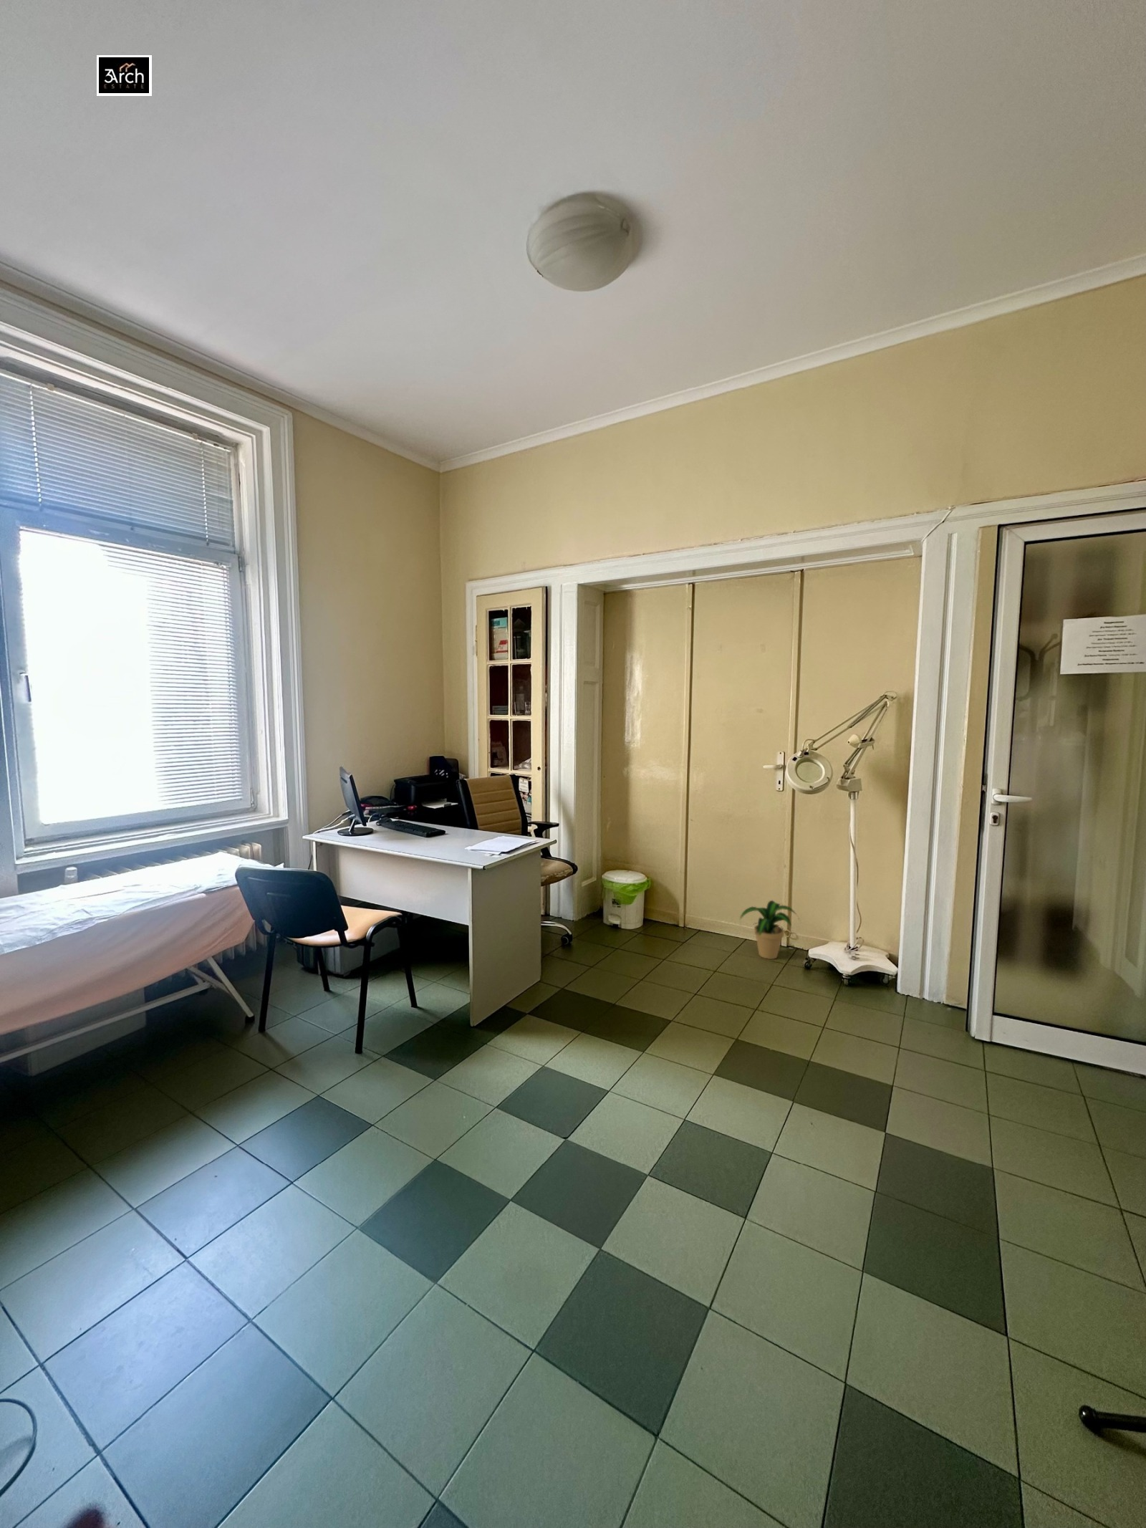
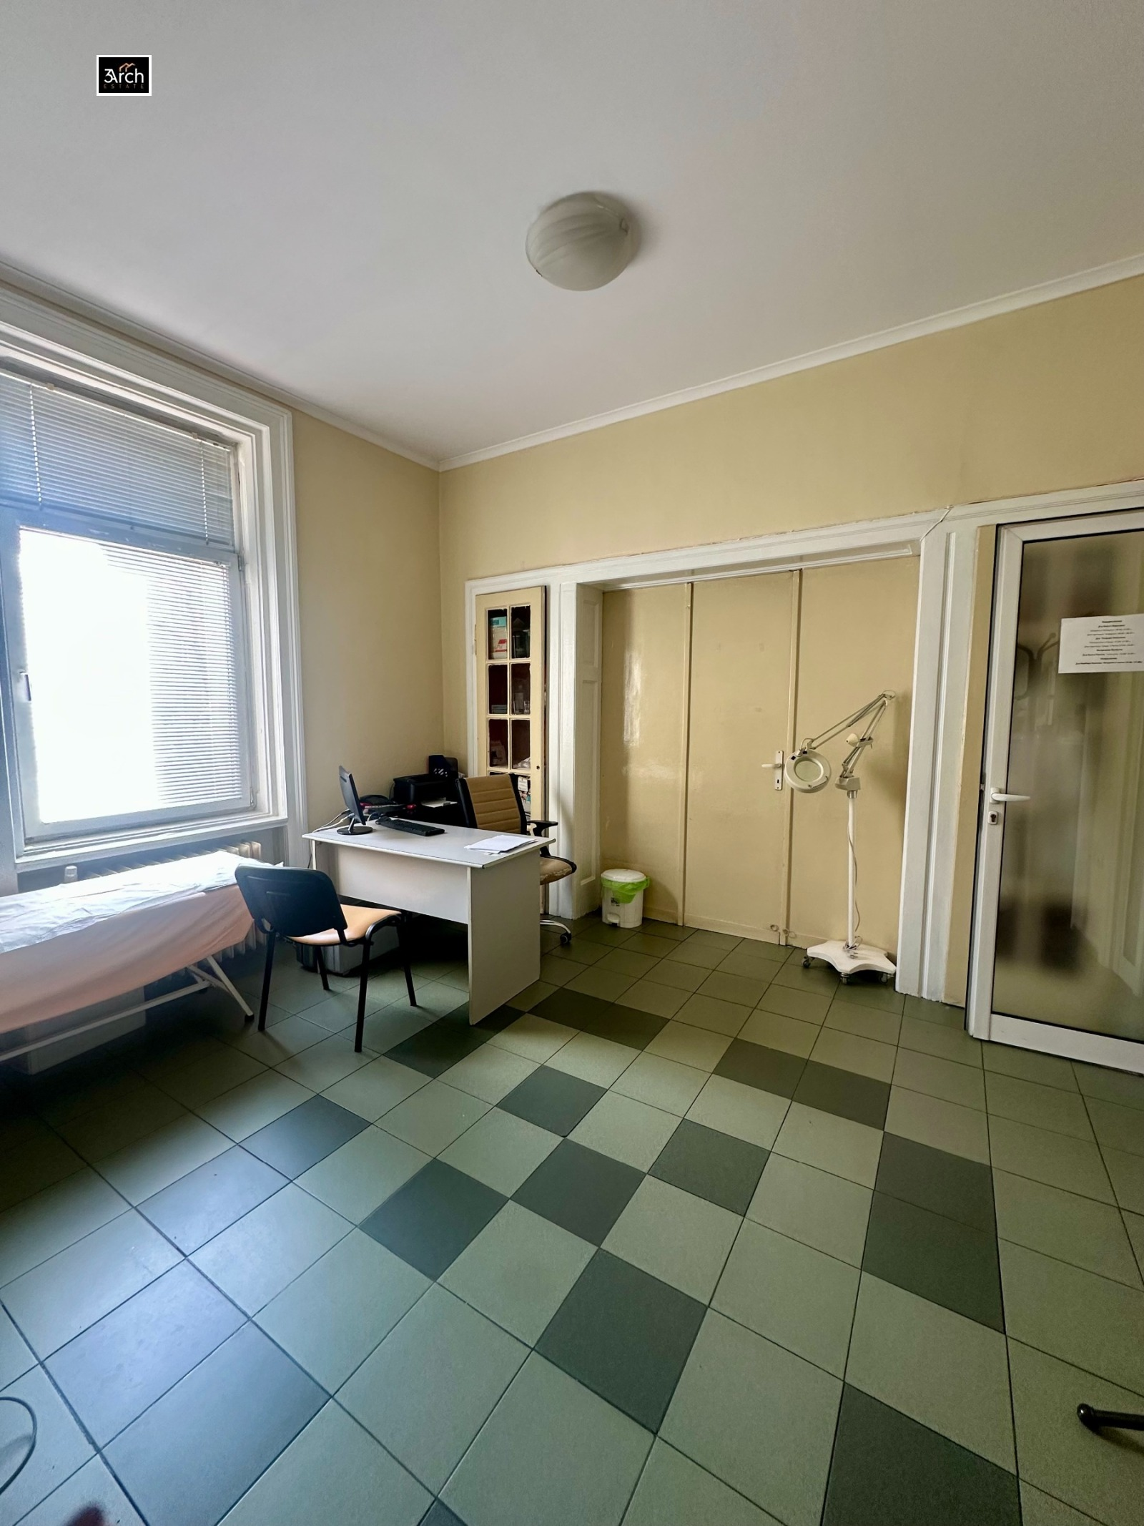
- potted plant (769, 930)
